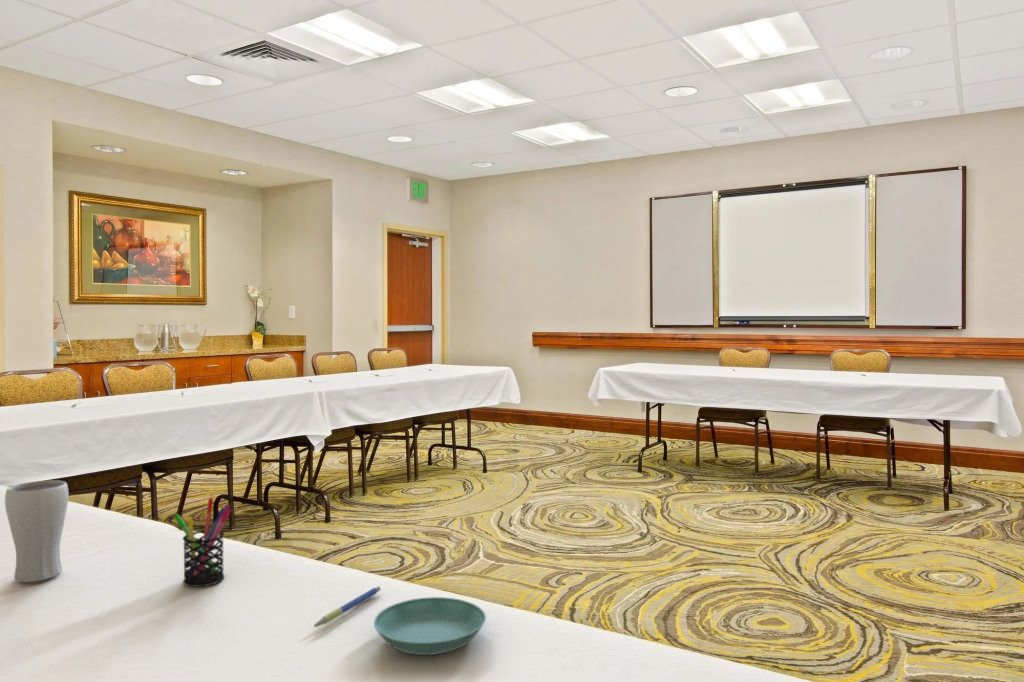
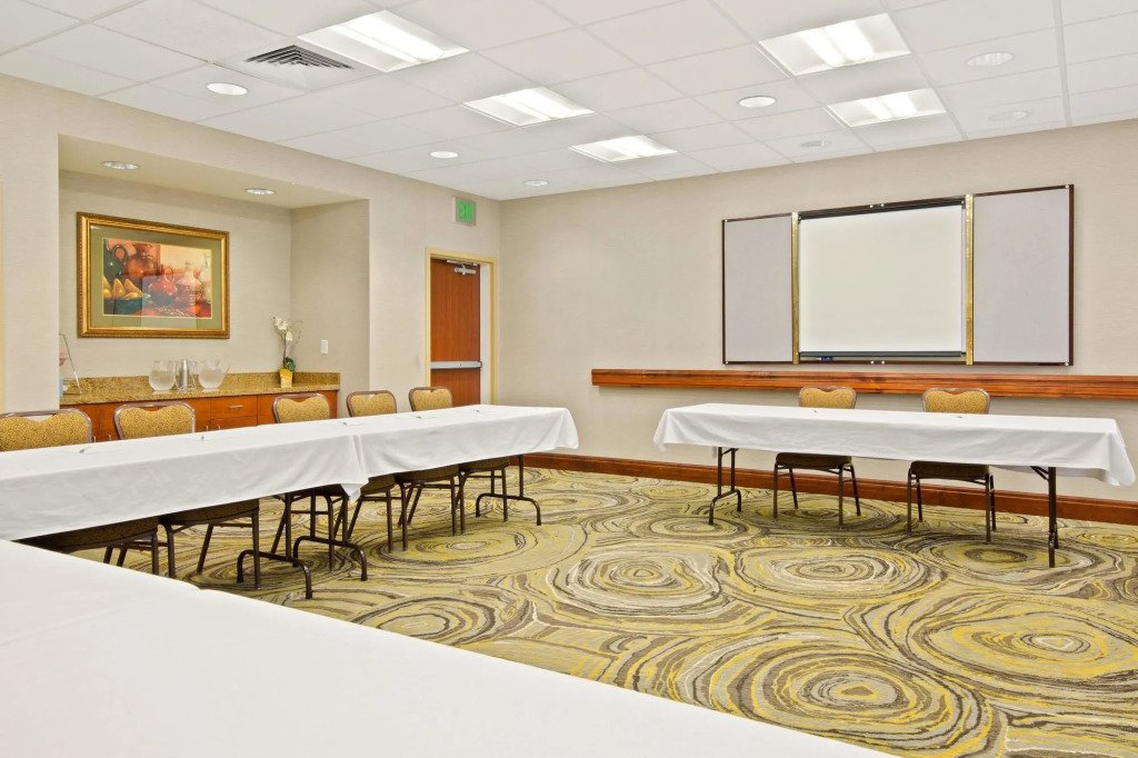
- pen (348, 606)
- saucer (430, 627)
- pen holder (200, 540)
- drinking glass (37, 531)
